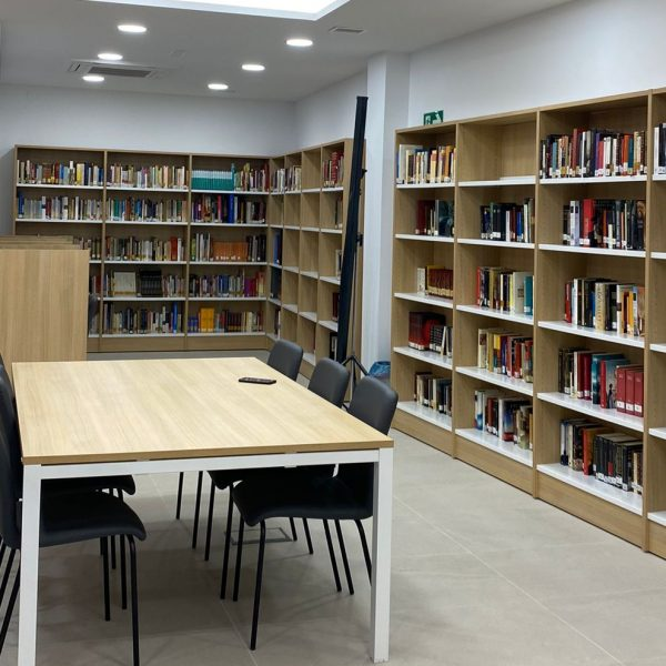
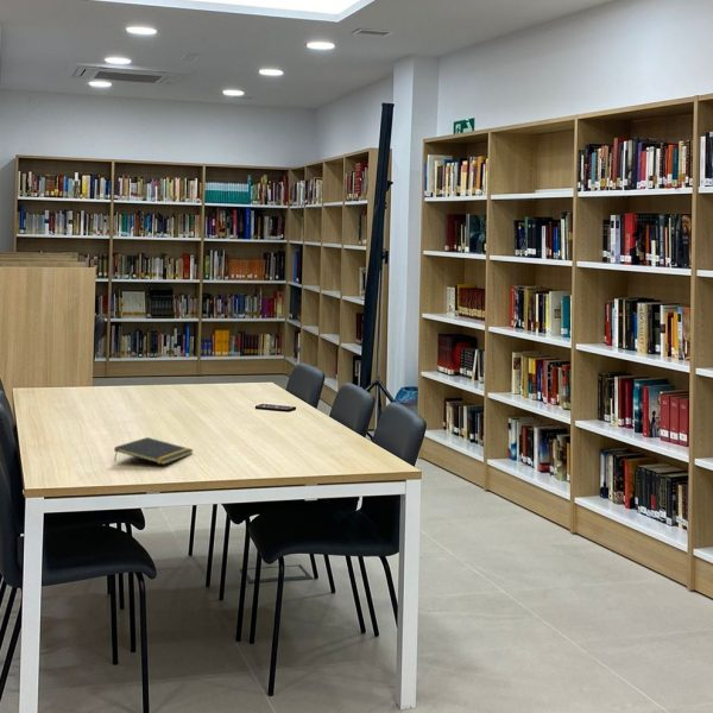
+ notepad (154, 450)
